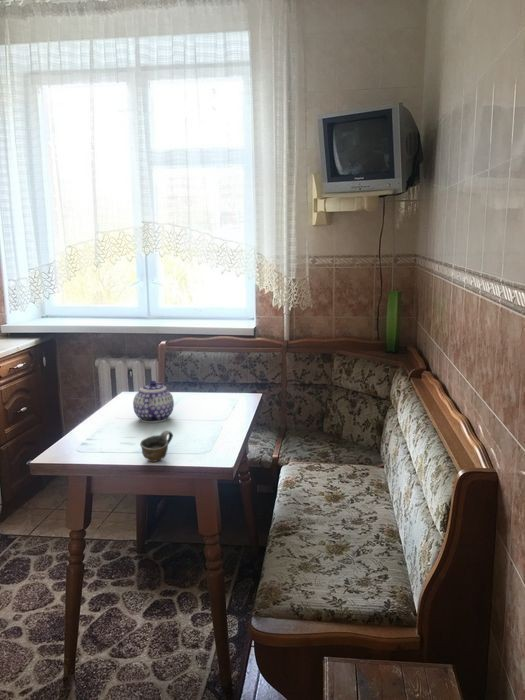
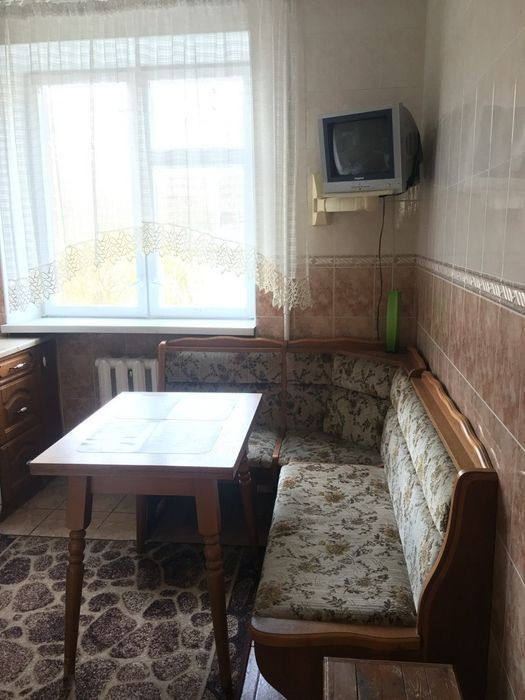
- teapot (153, 399)
- cup (156, 446)
